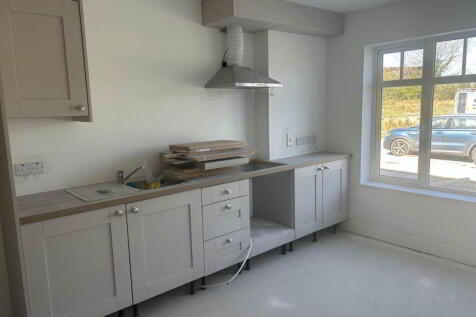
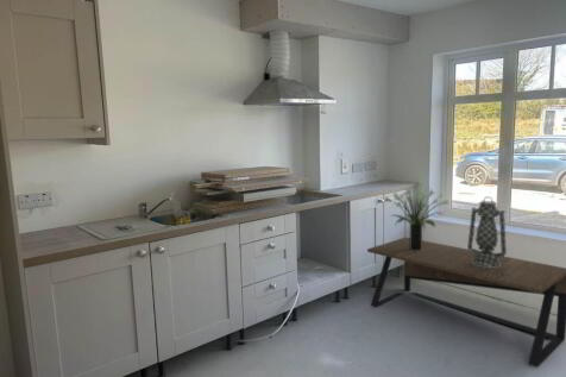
+ bench (458, 283)
+ lantern (486, 230)
+ potted plant (417, 216)
